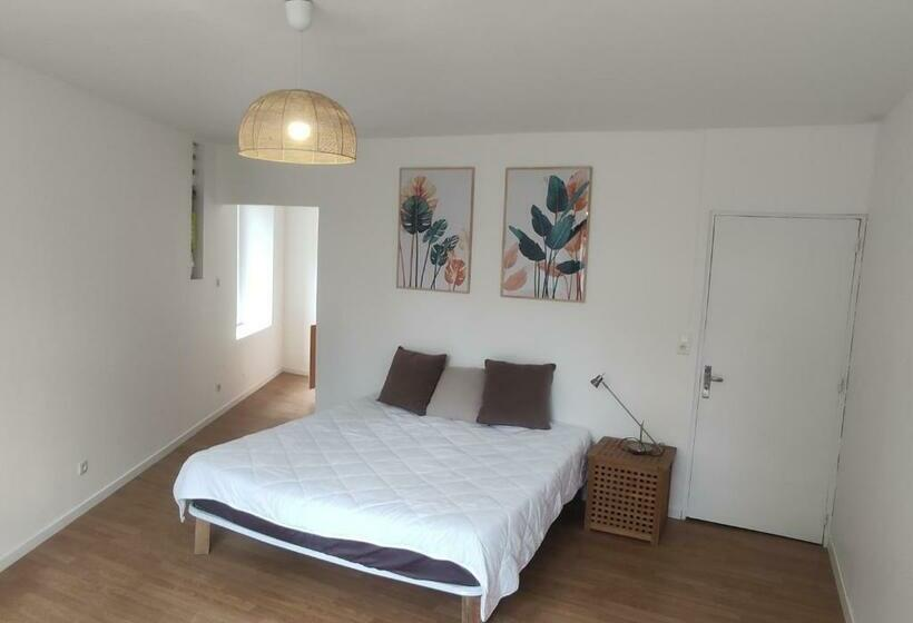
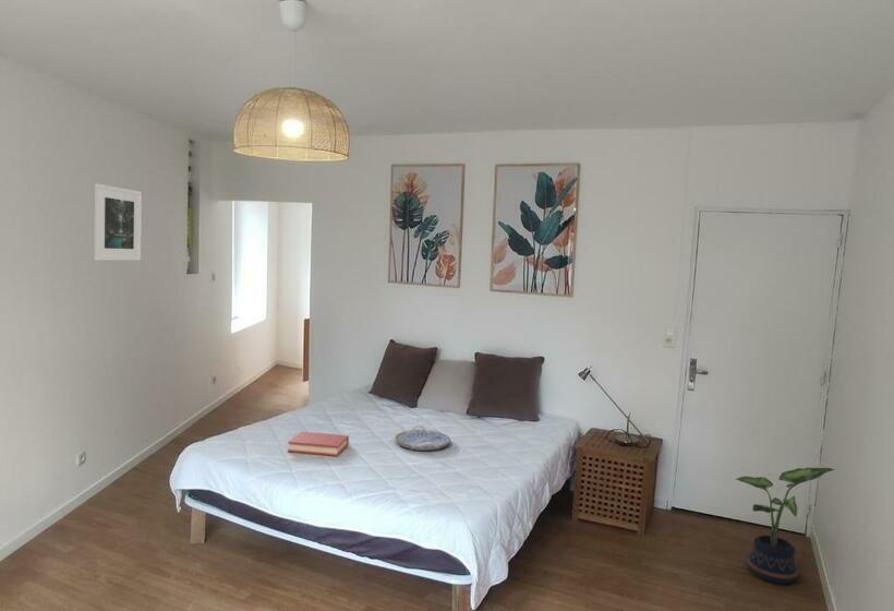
+ serving tray (422, 439)
+ hardback book (318, 443)
+ potted plant (778, 523)
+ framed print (119, 224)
